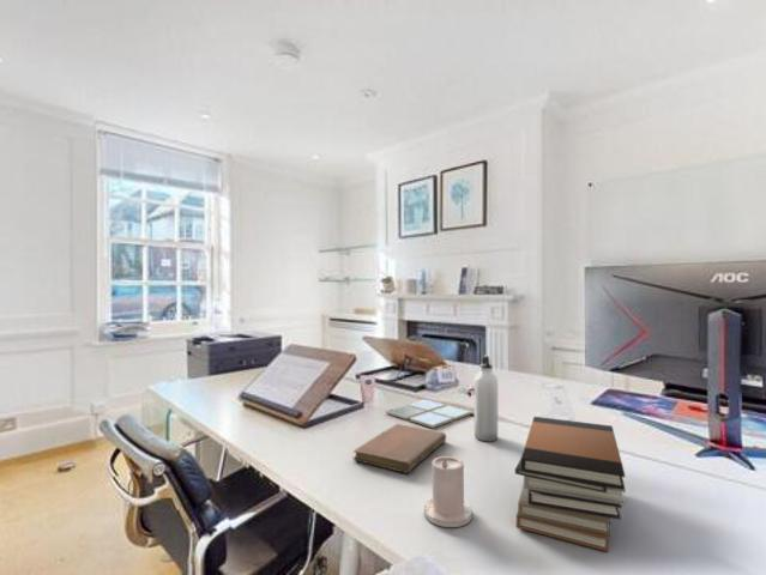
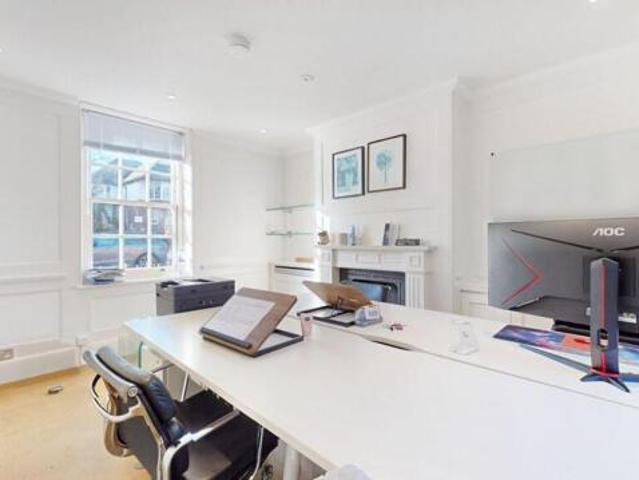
- candle (447, 484)
- notebook (402, 444)
- drink coaster (428, 412)
- water bottle (485, 397)
- book stack (568, 472)
